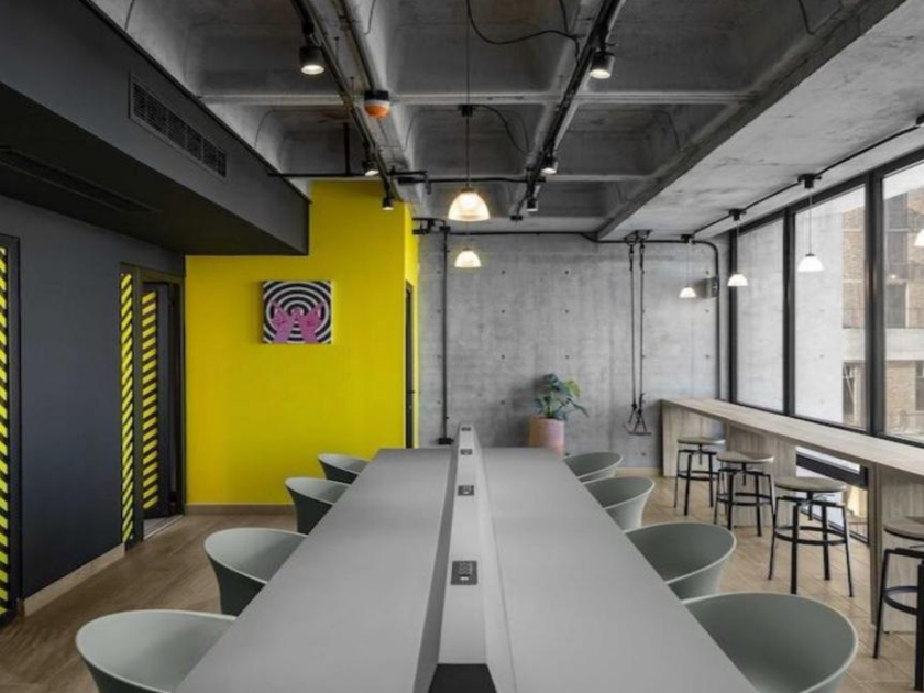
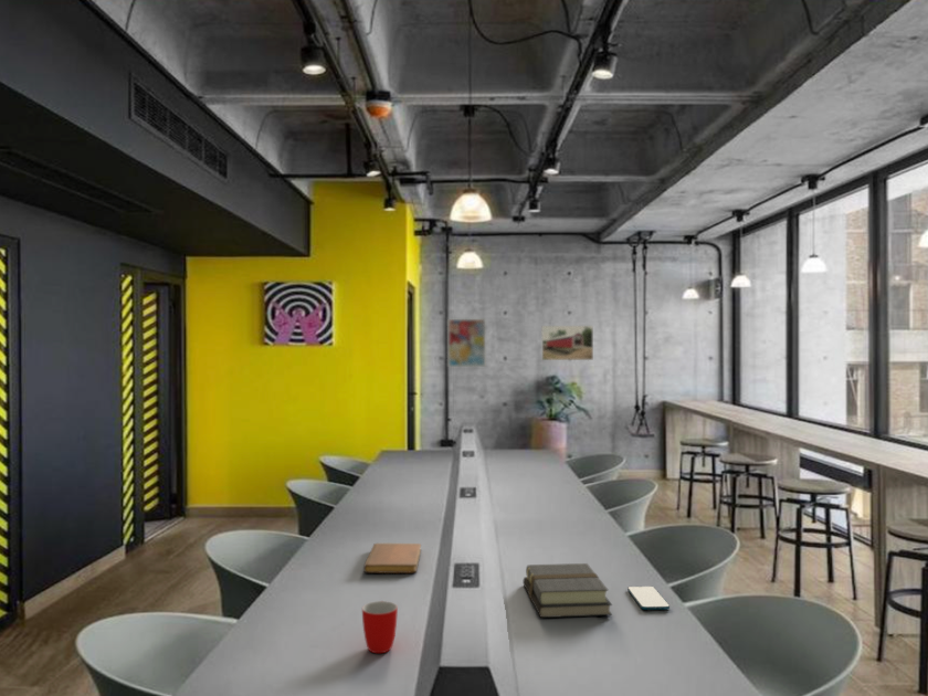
+ mug (380, 624)
+ notebook (393, 557)
+ book (565, 588)
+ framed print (567, 342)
+ smartphone (647, 597)
+ wall art (466, 342)
